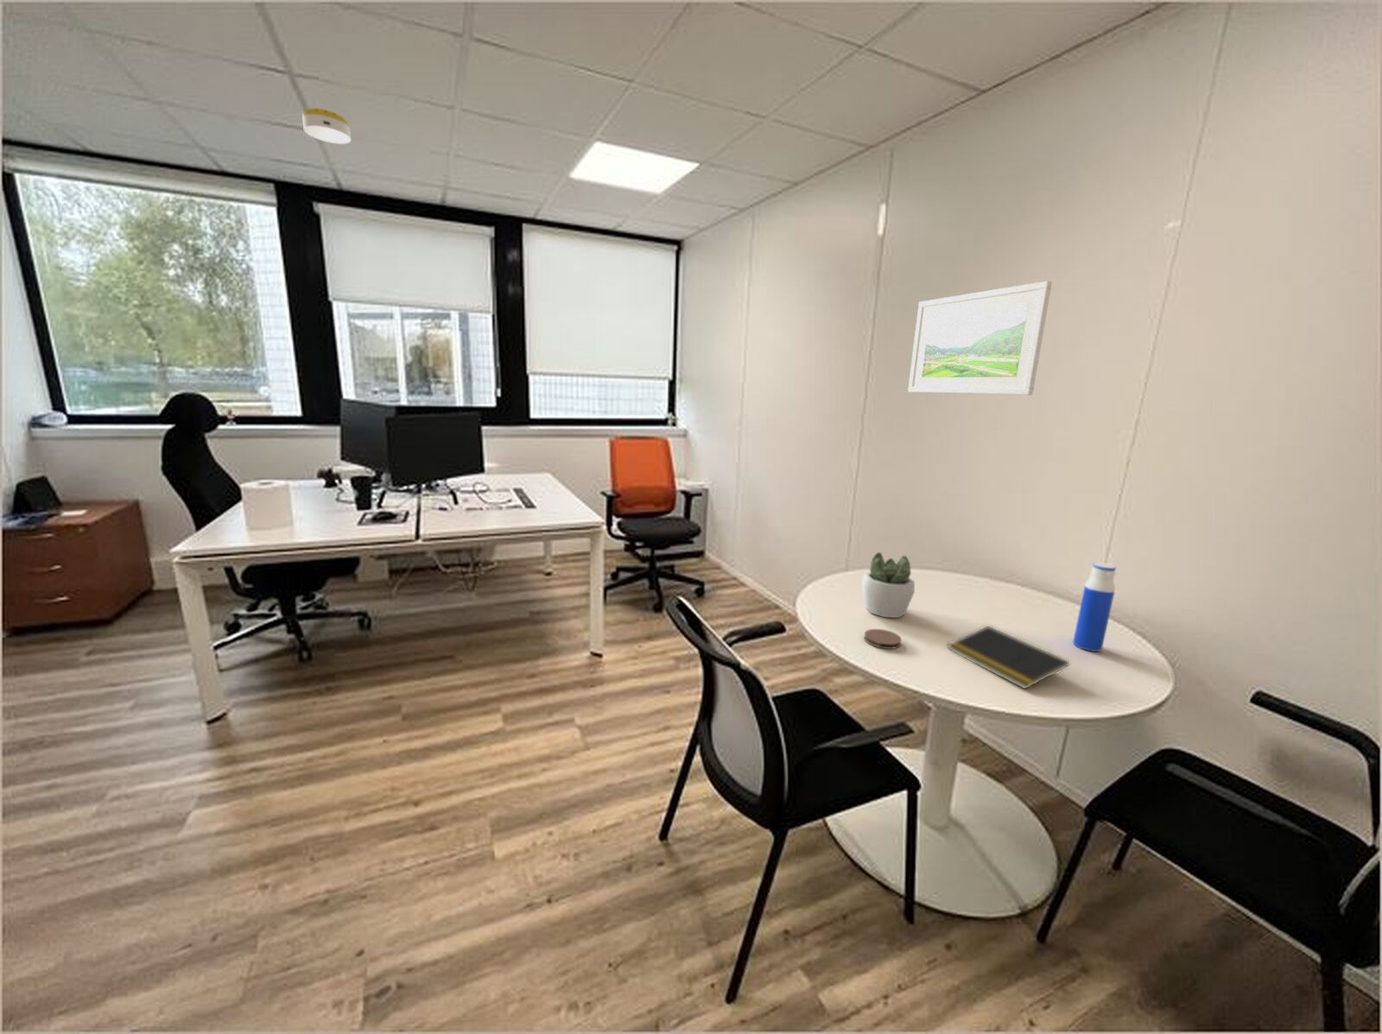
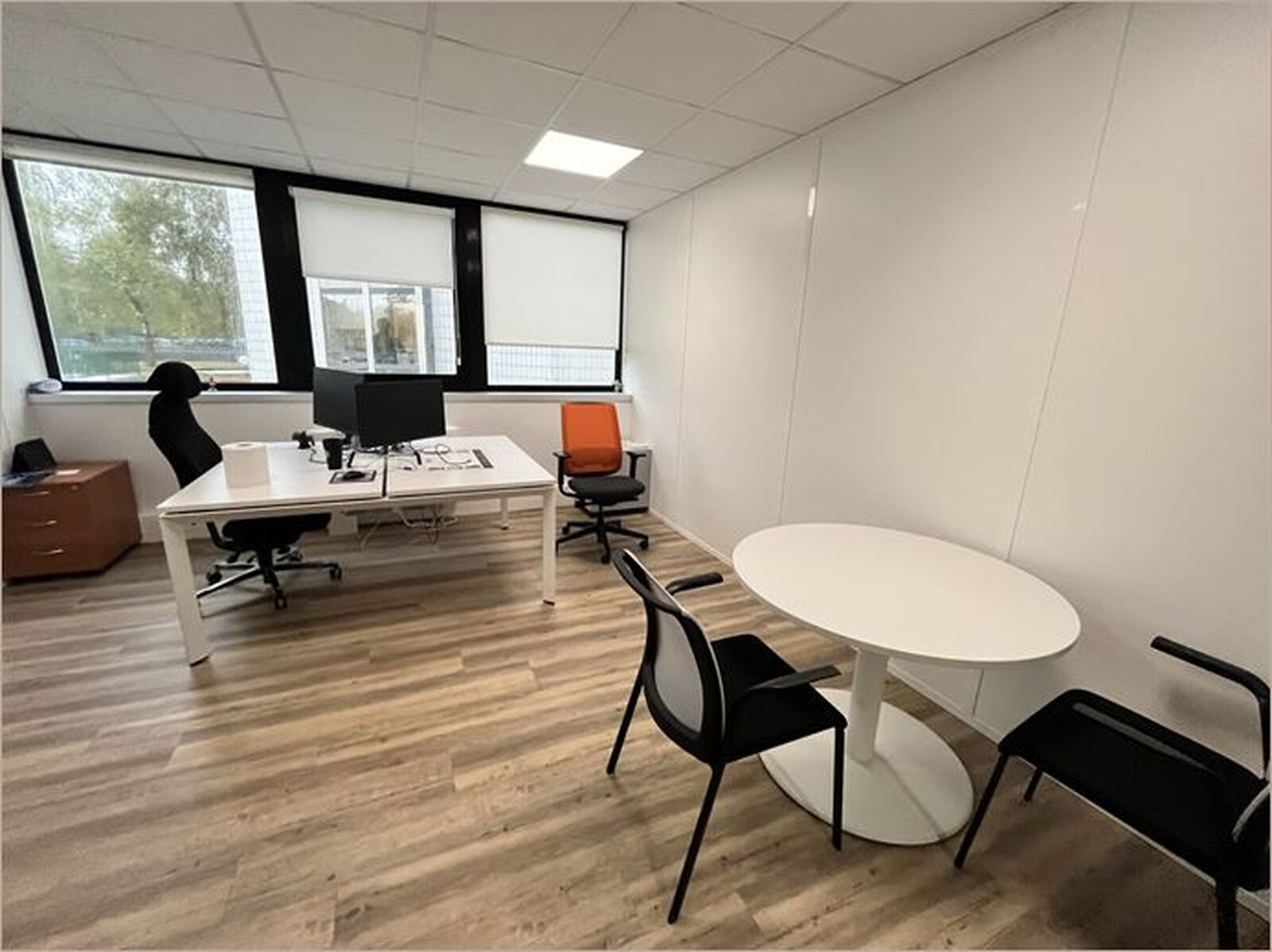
- water bottle (1095, 606)
- succulent plant (888, 583)
- smoke detector (327, 125)
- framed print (970, 343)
- coaster (882, 638)
- notepad (1005, 654)
